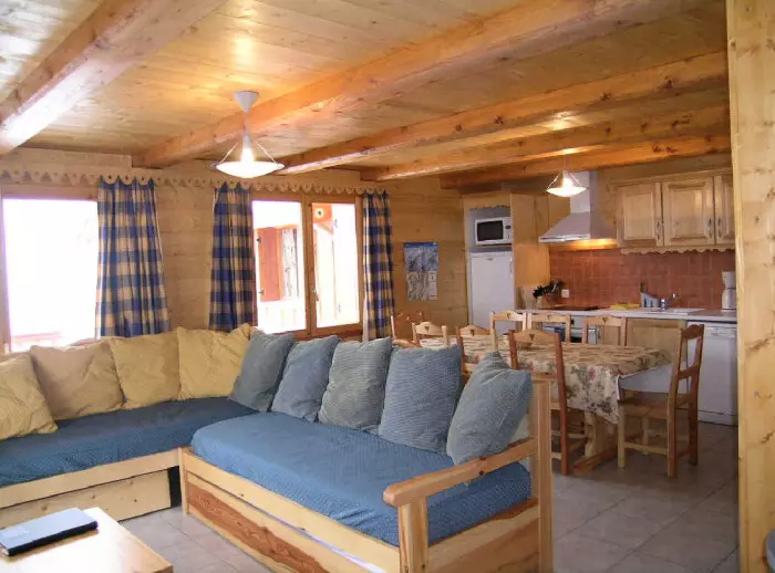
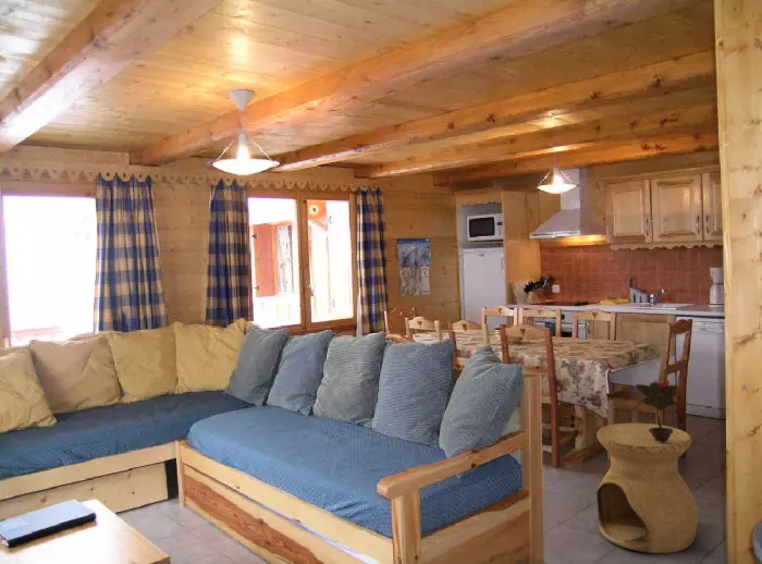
+ side table (646, 483)
+ potted flower (662, 409)
